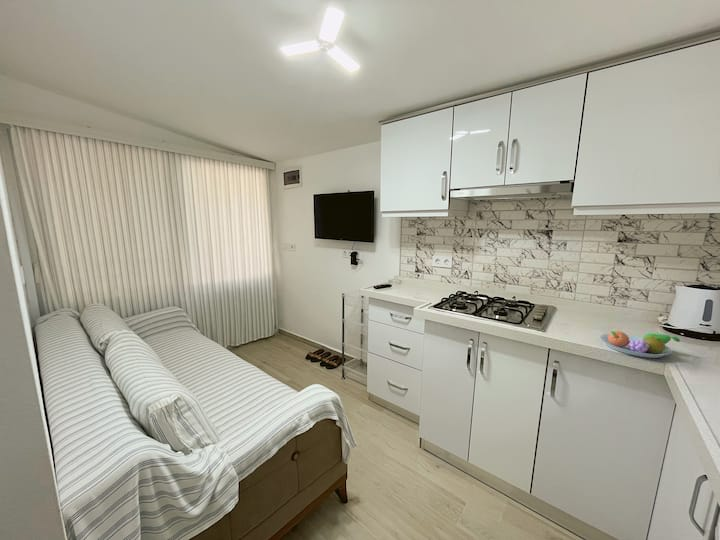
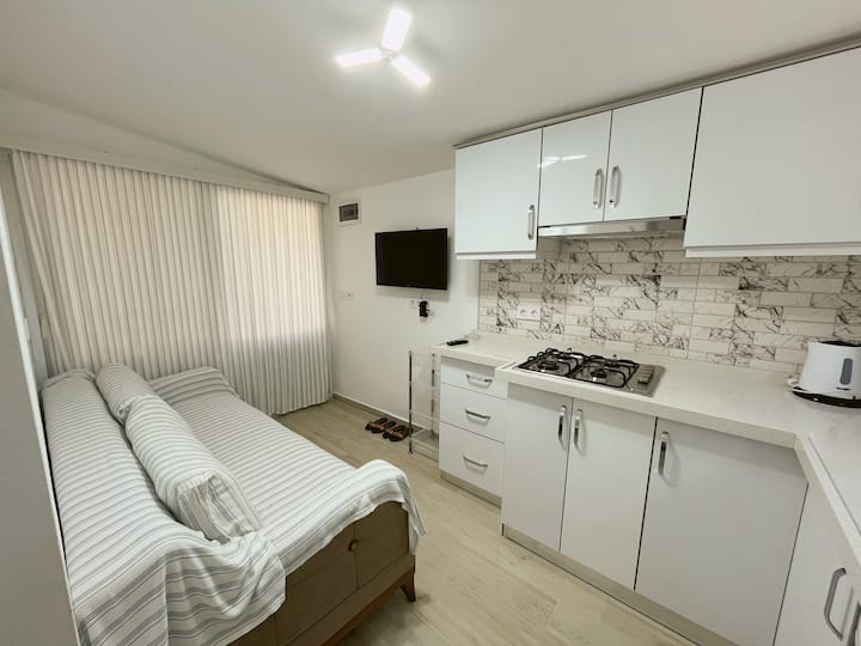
- fruit bowl (637, 338)
